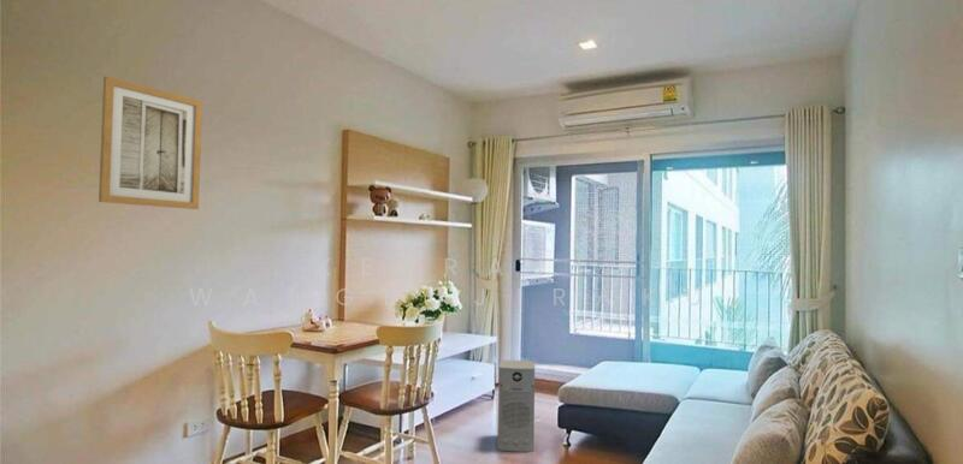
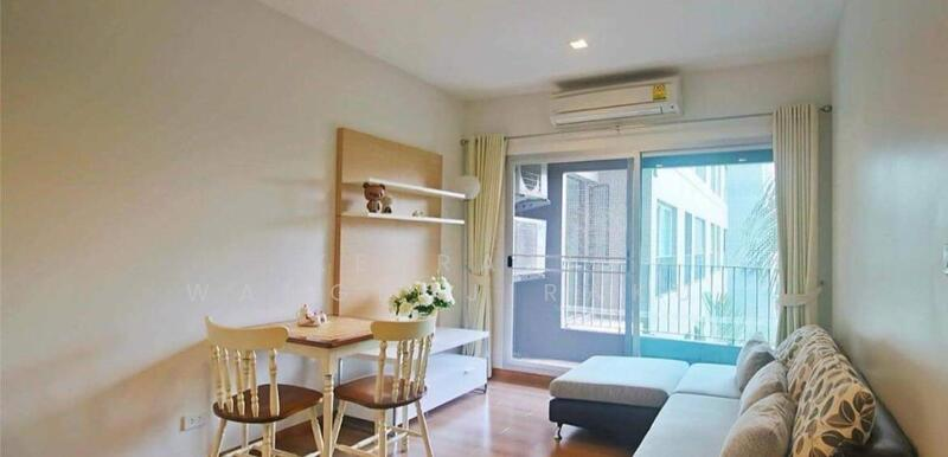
- air purifier (516, 403)
- wall art (154, 147)
